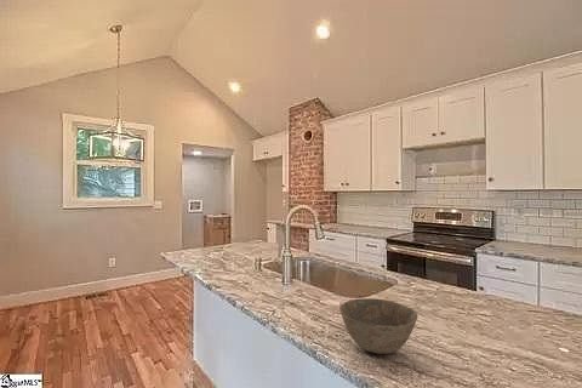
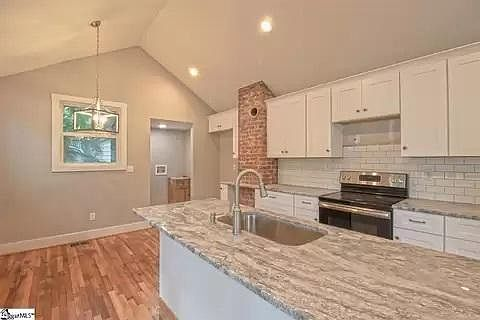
- bowl (377, 329)
